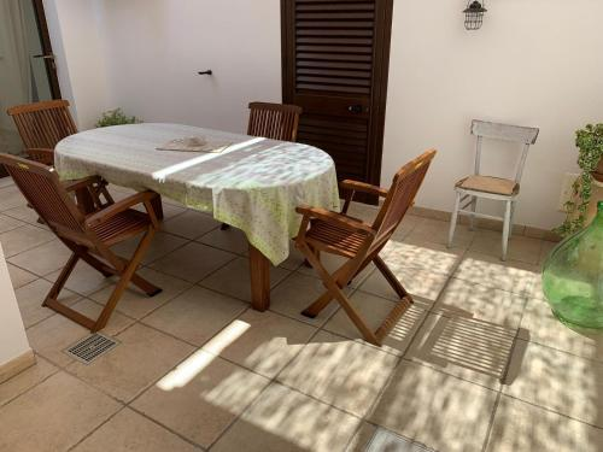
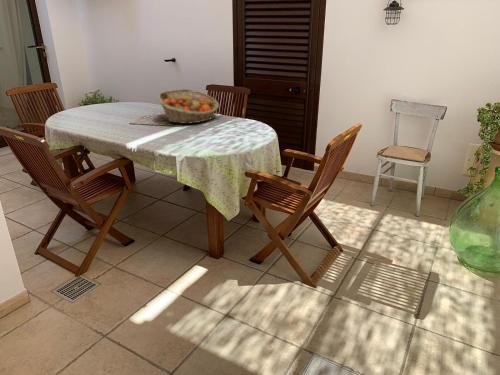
+ fruit basket (188, 105)
